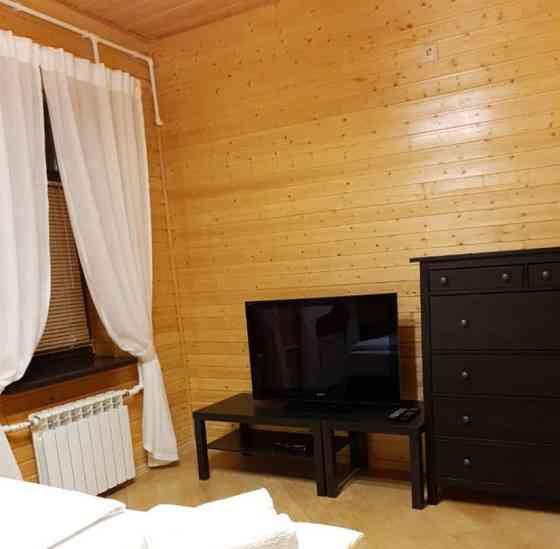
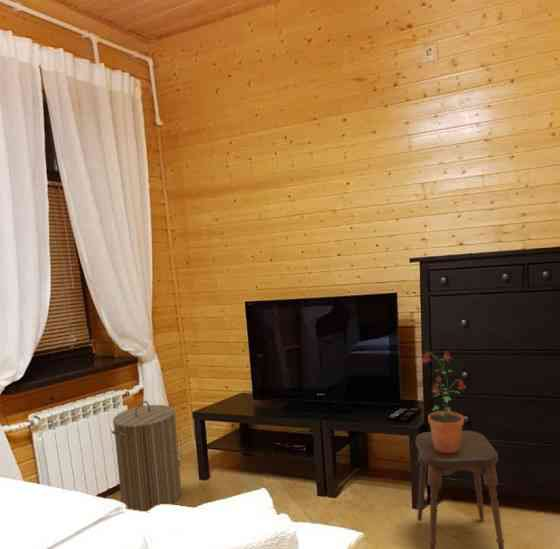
+ potted plant (445, 400)
+ laundry hamper (147, 450)
+ stool (440, 487)
